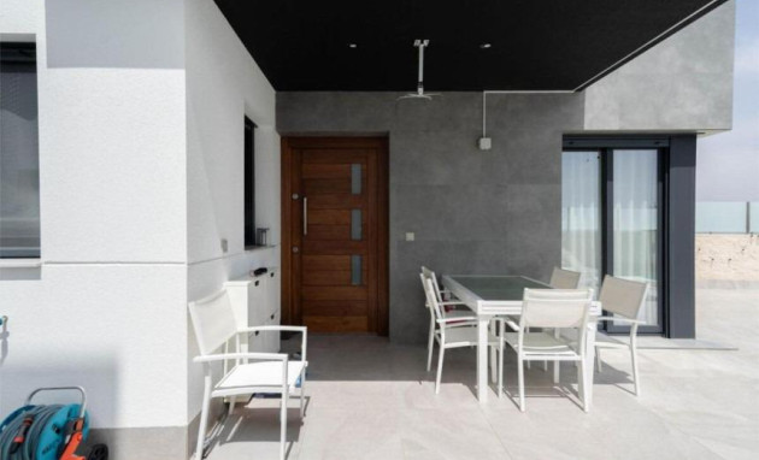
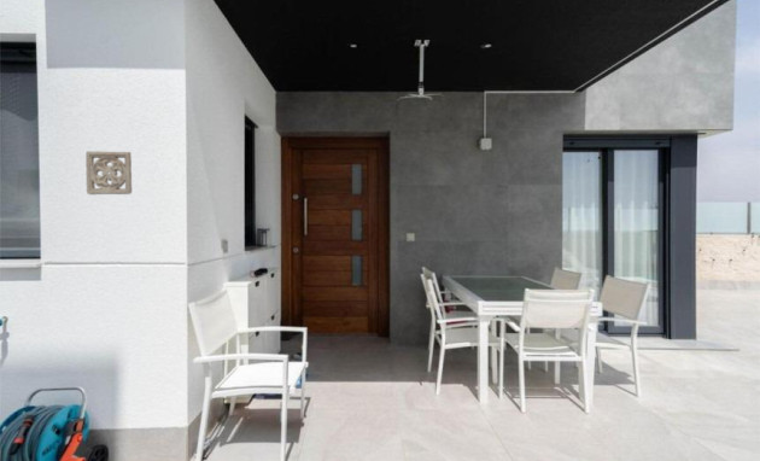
+ wall ornament (109, 174)
